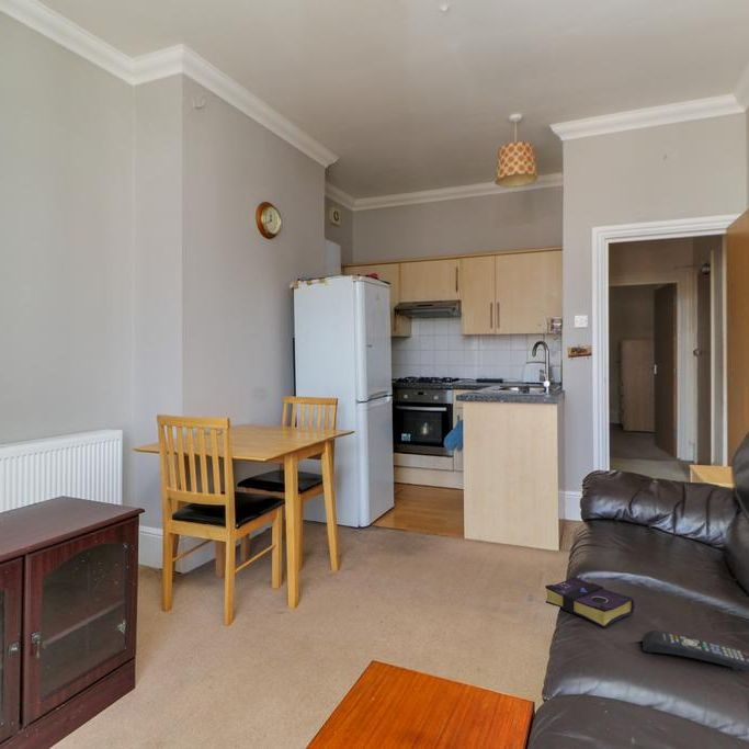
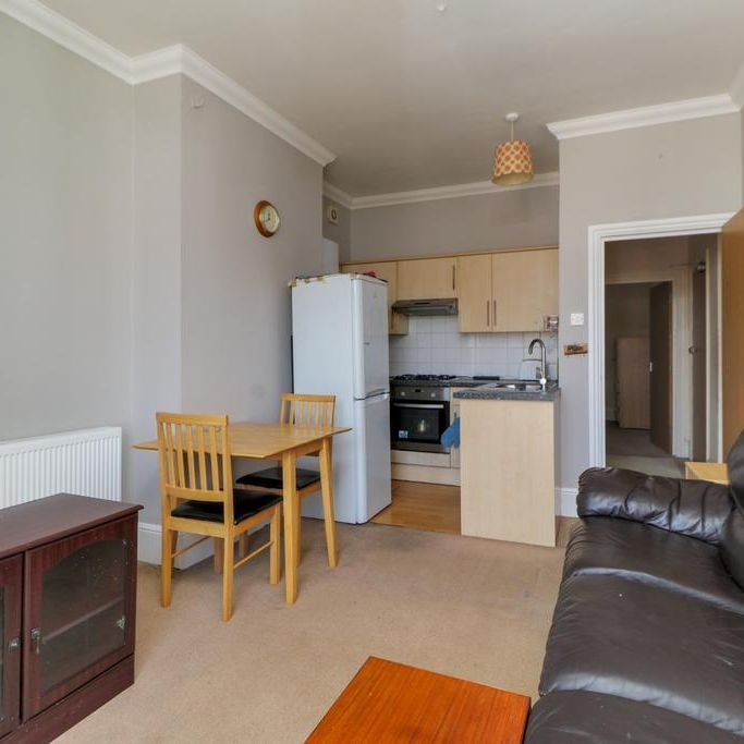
- book (589, 599)
- remote control (695, 649)
